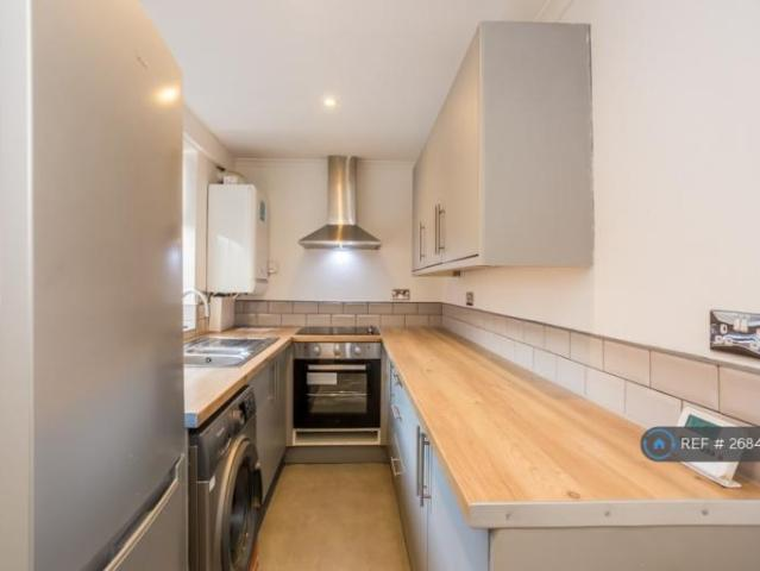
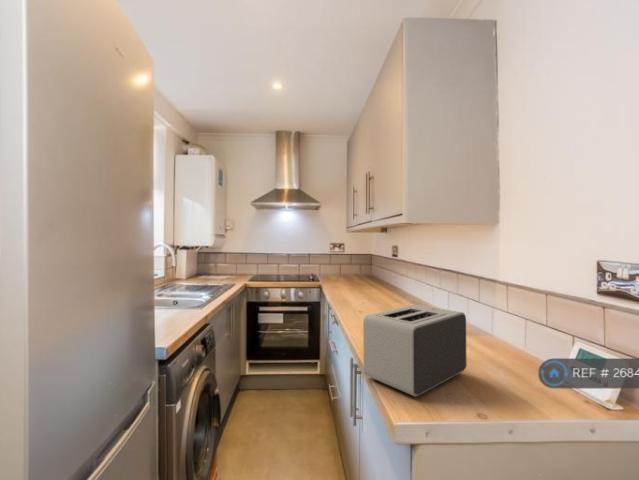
+ toaster (418, 343)
